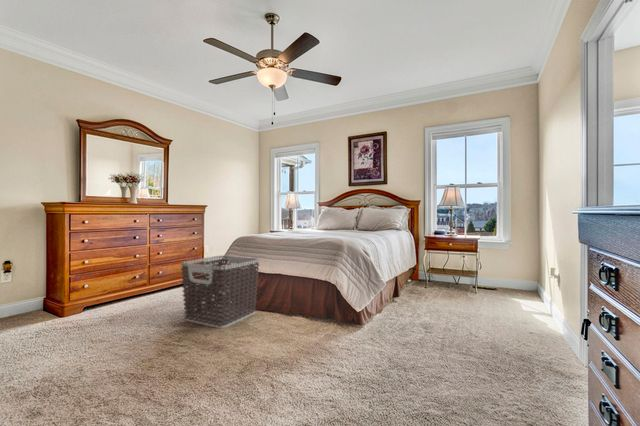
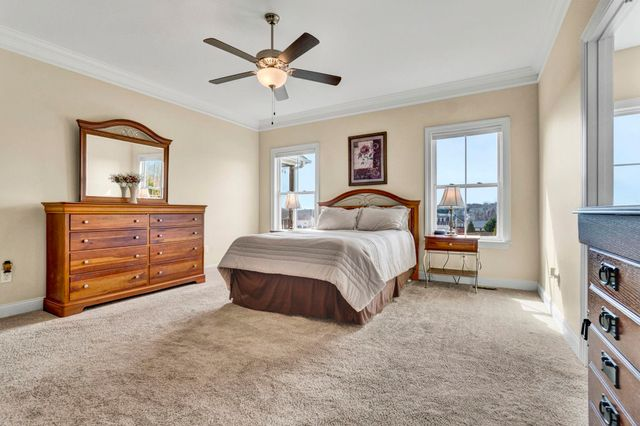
- clothes hamper (221, 288)
